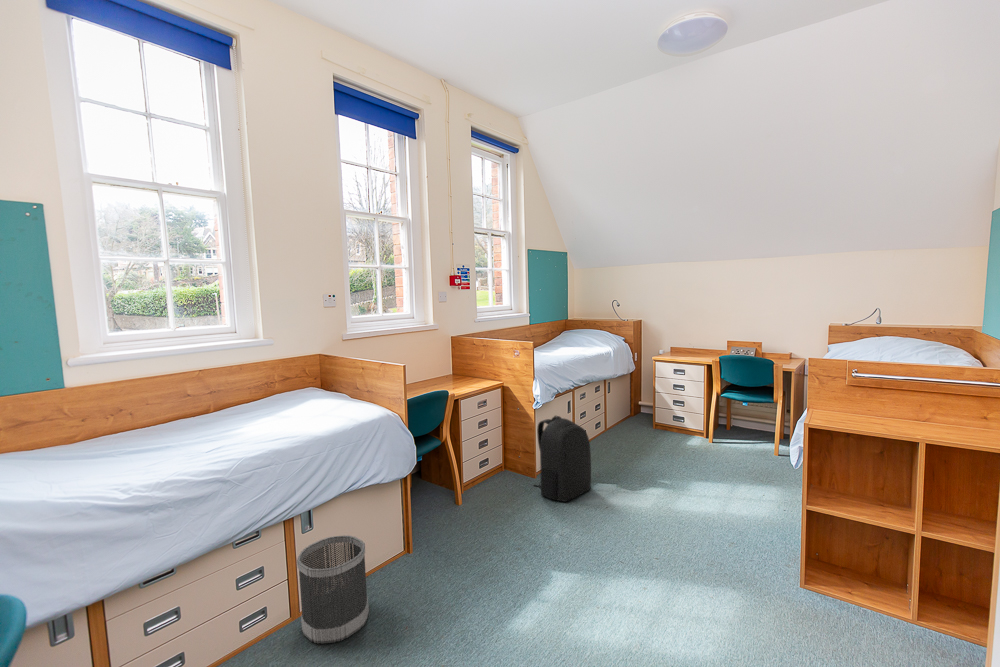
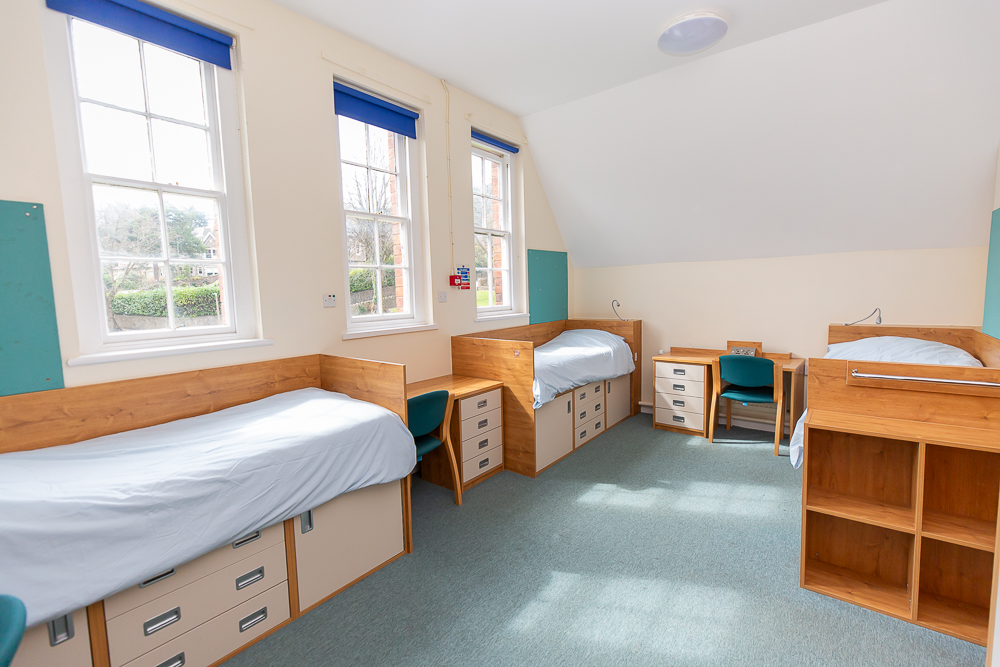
- backpack (559, 452)
- wastebasket (334, 586)
